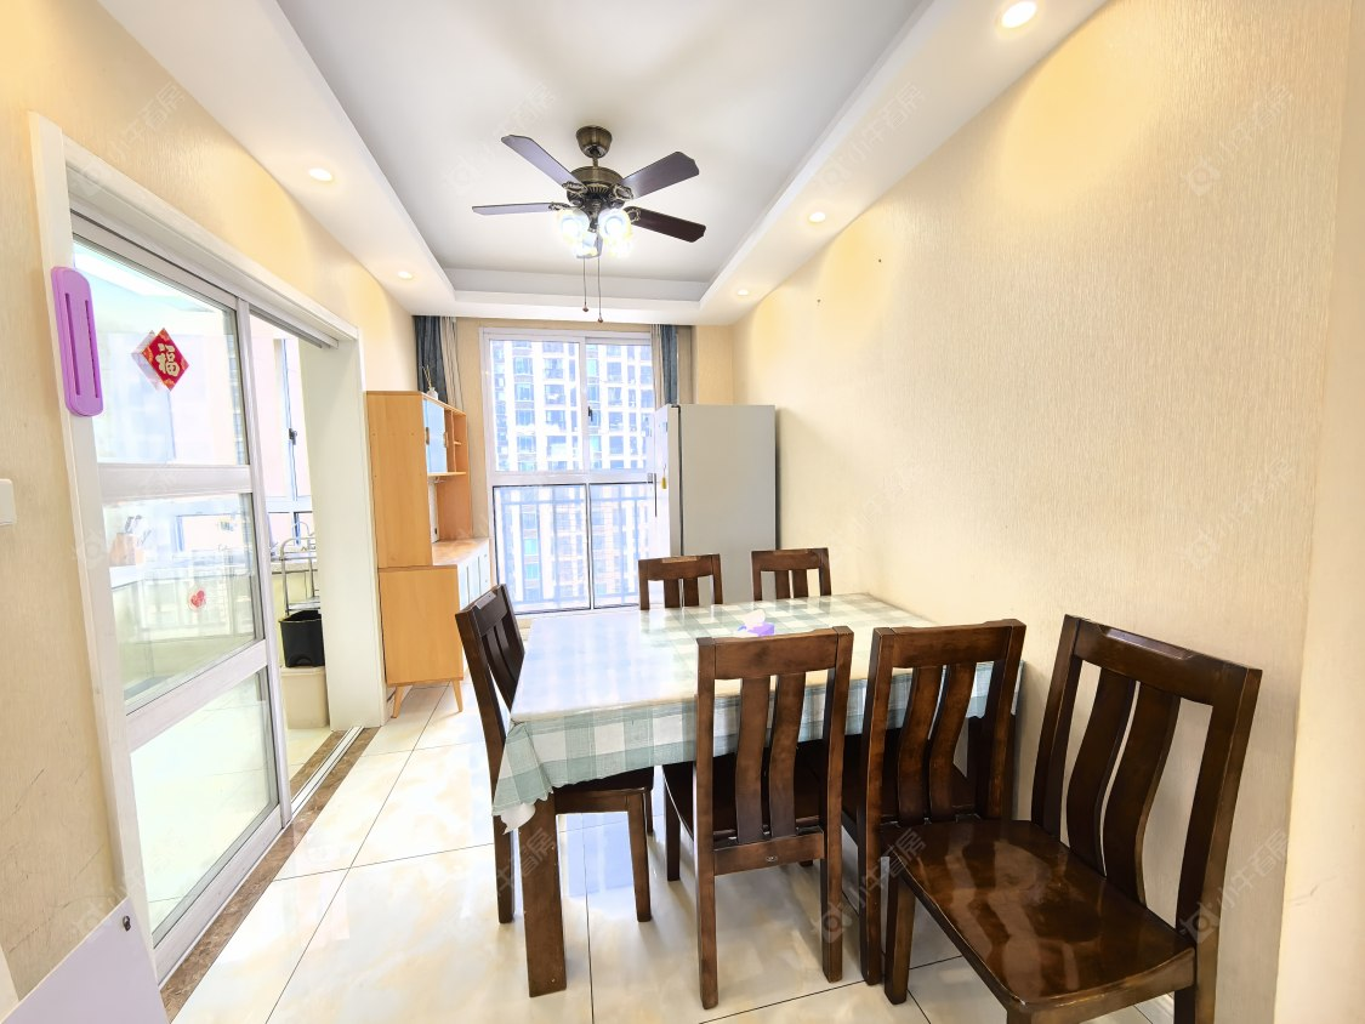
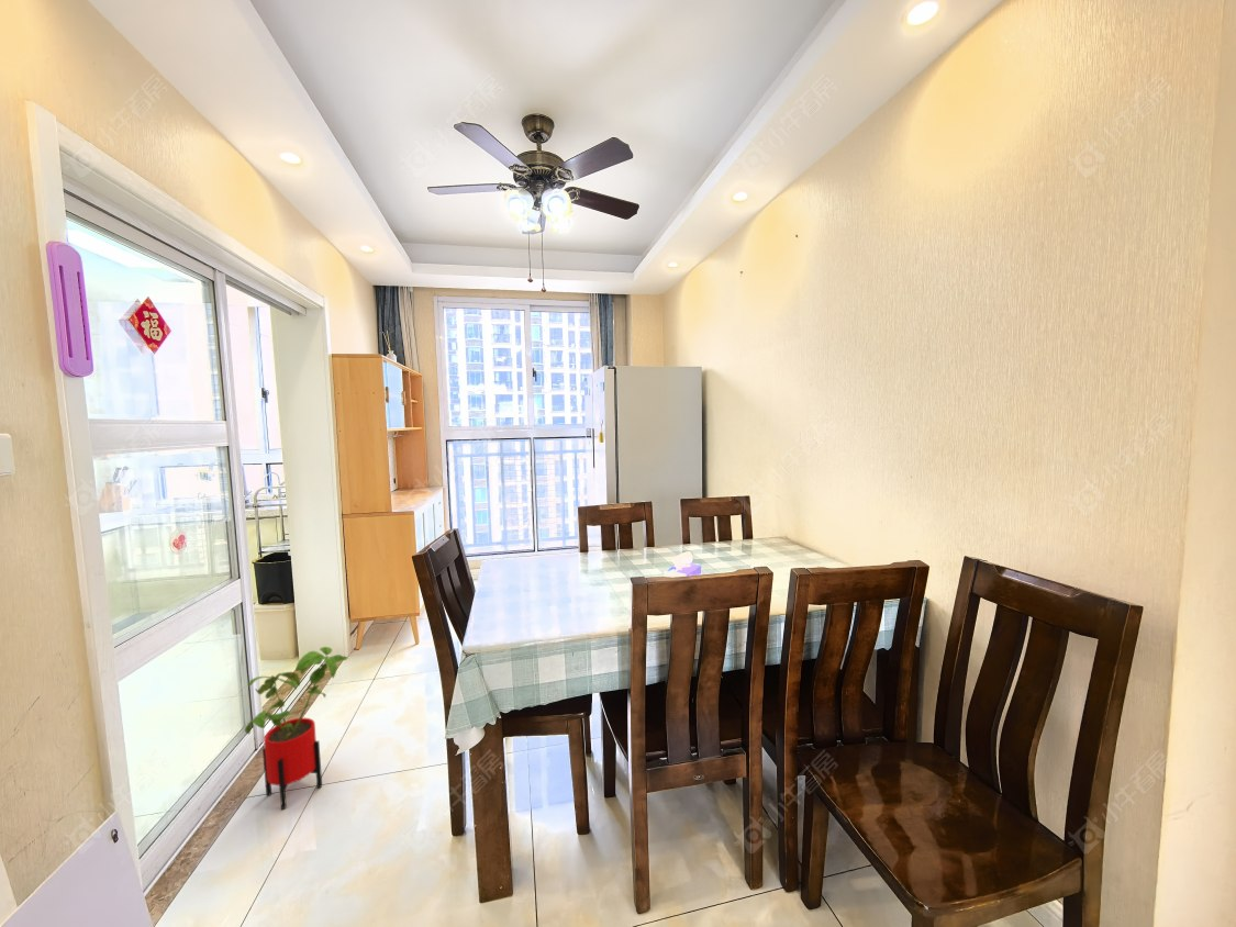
+ house plant (293, 723)
